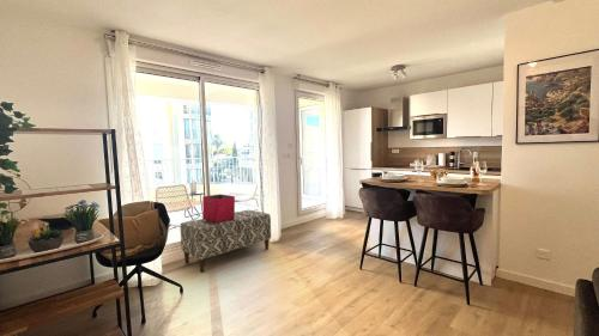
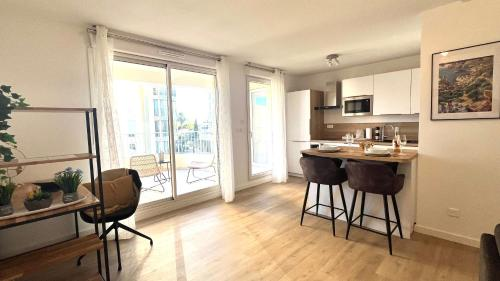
- bench (228, 237)
- storage bin (218, 208)
